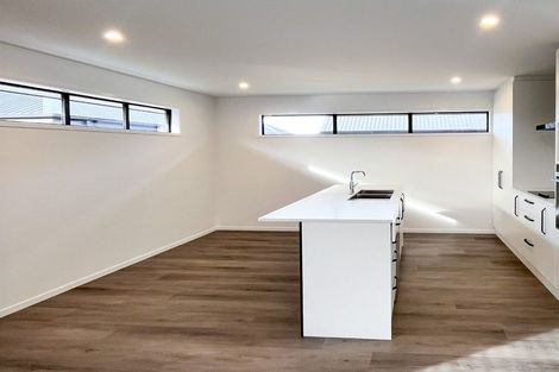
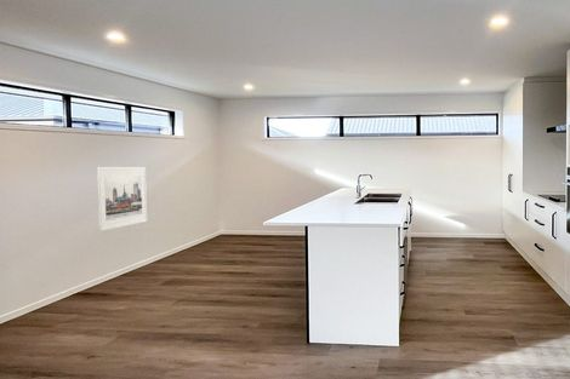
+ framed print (124, 196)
